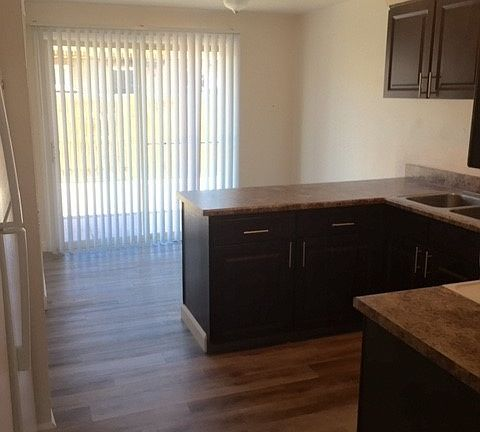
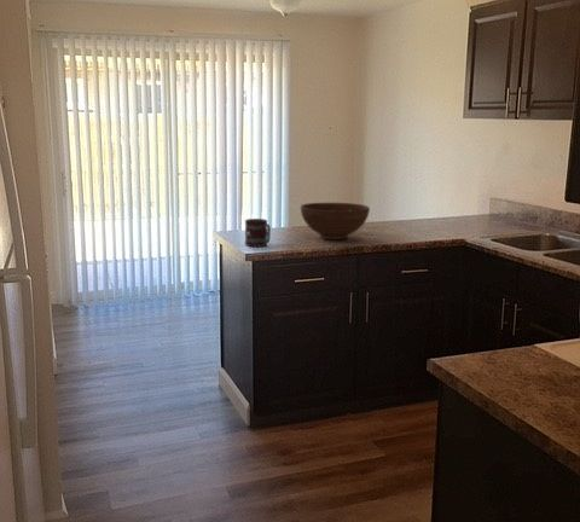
+ fruit bowl (334, 222)
+ mug (259, 232)
